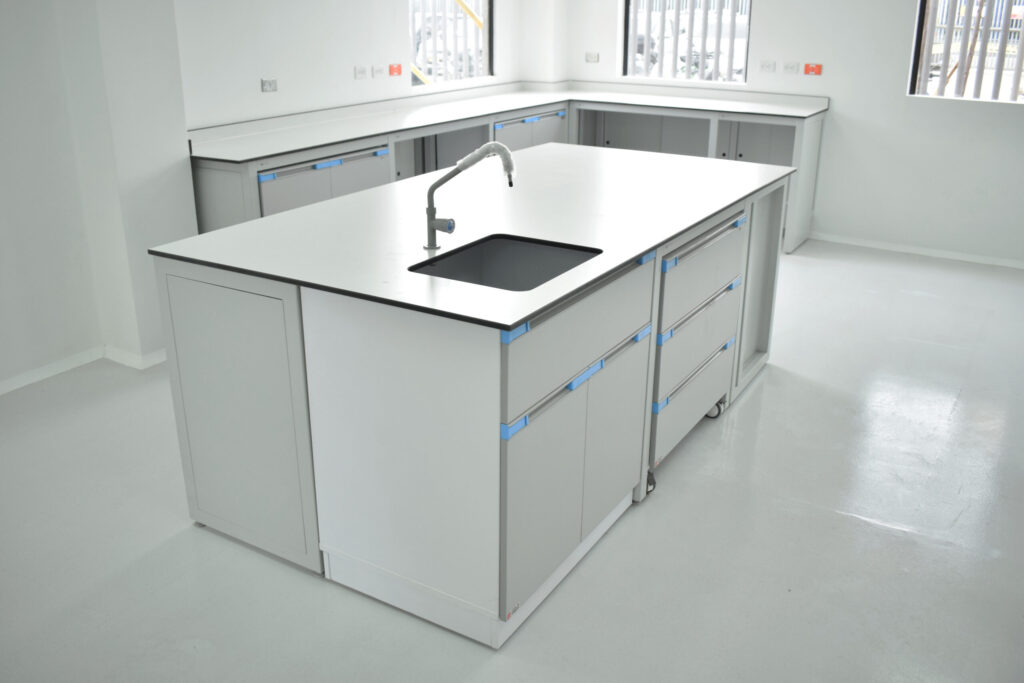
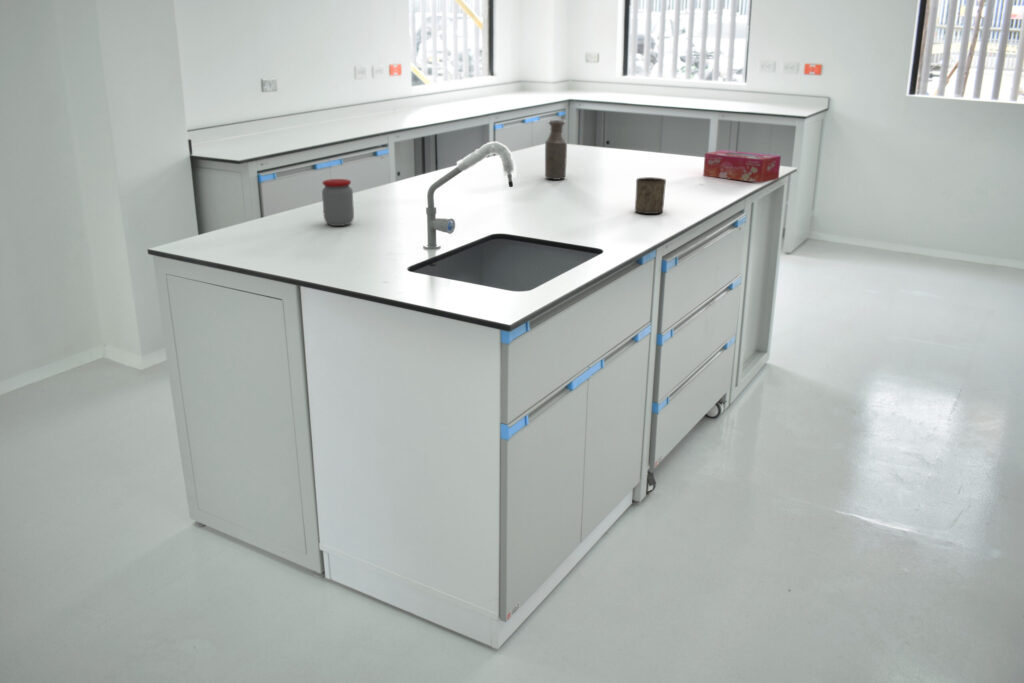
+ bottle (555, 149)
+ cup (650, 195)
+ jar (338, 202)
+ tissue box (741, 165)
